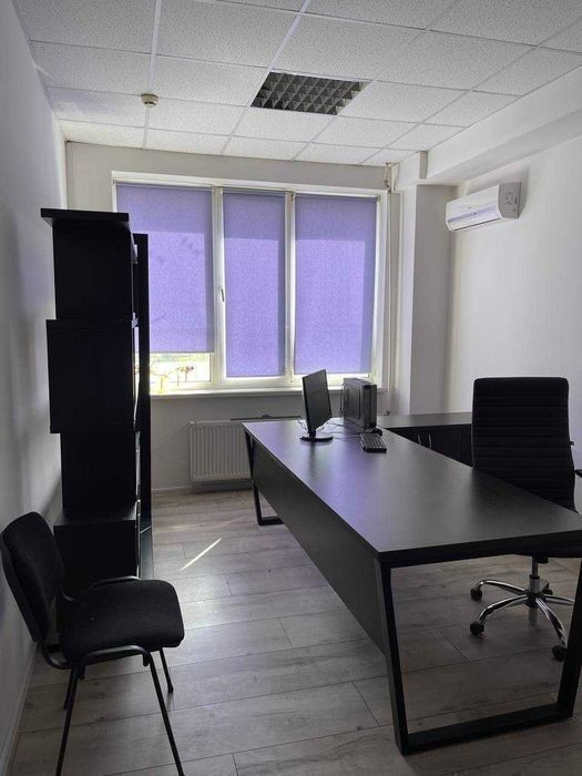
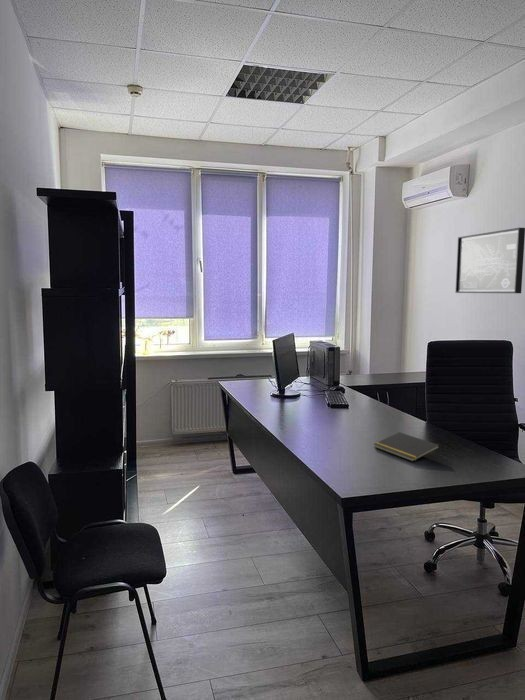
+ wall art (487, 263)
+ notepad (405, 445)
